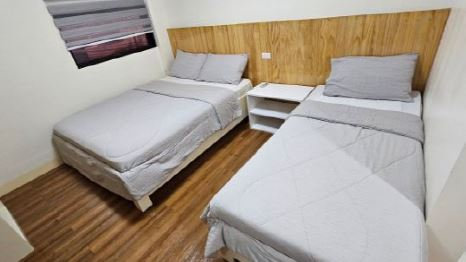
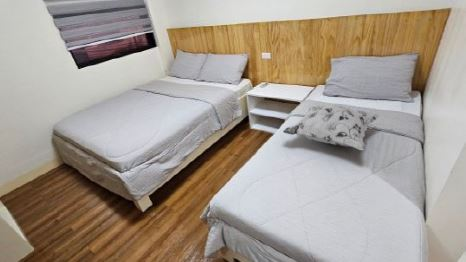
+ decorative pillow (331, 124)
